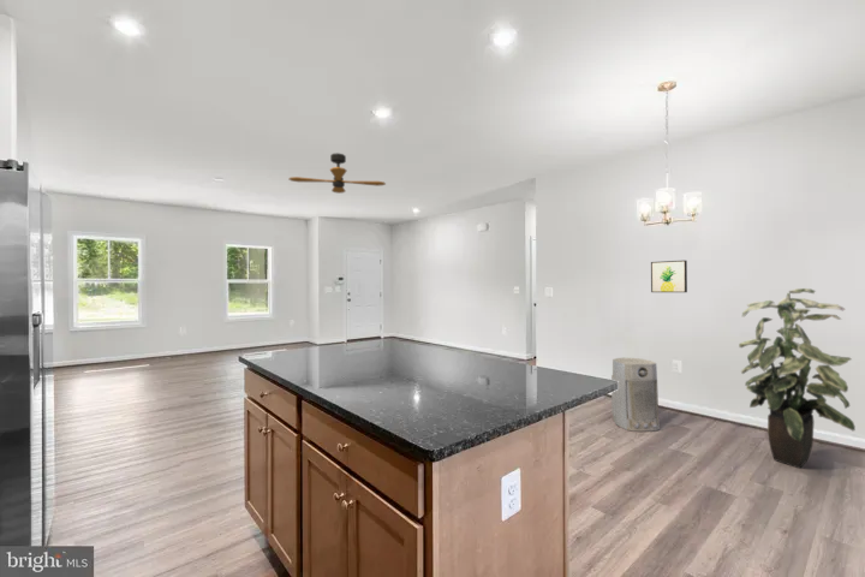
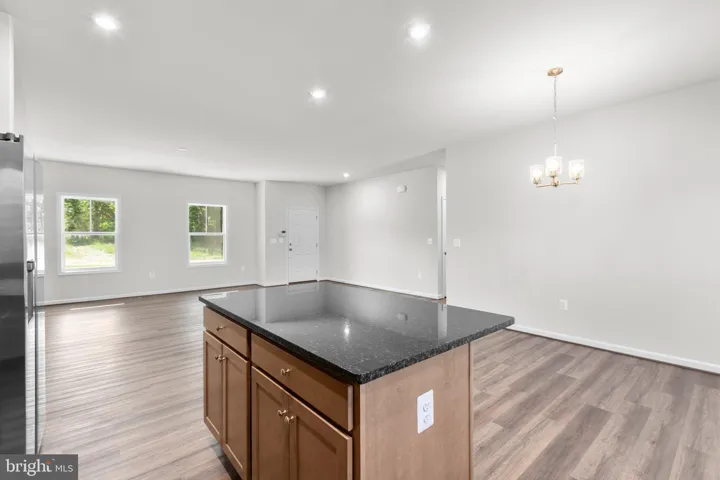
- indoor plant (794, 377)
- ceiling fan (338, 171)
- air purifier (633, 392)
- wall art (668, 276)
